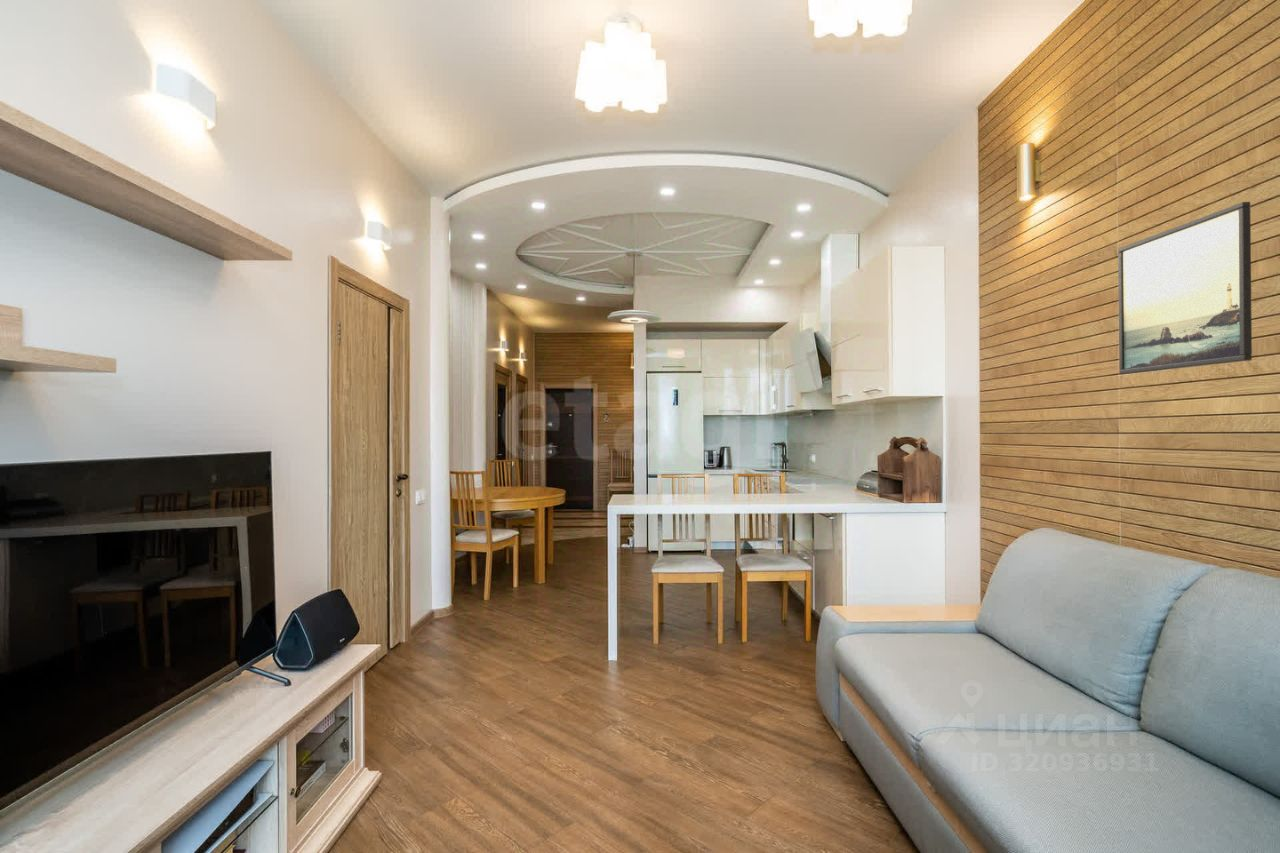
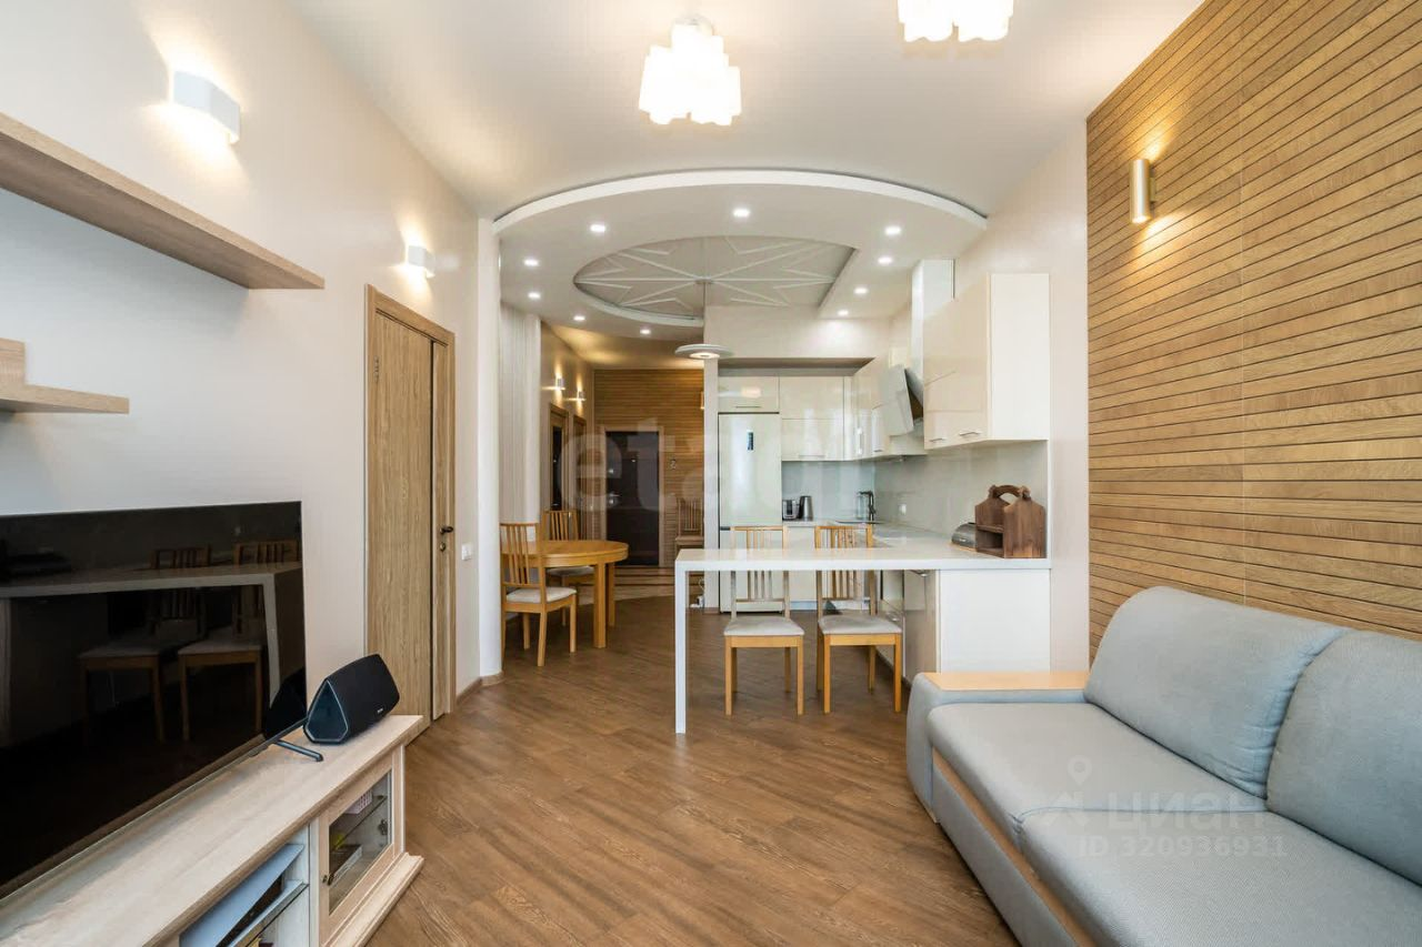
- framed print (1177, 297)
